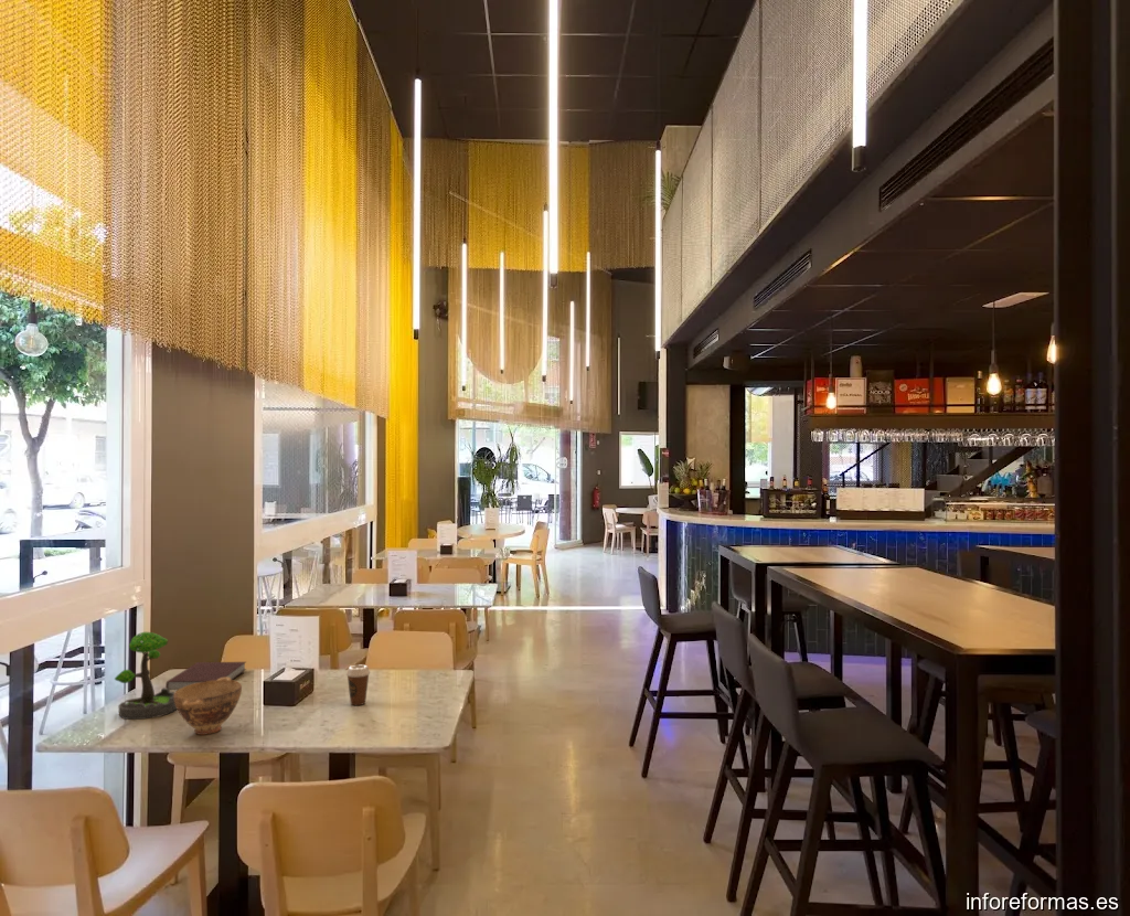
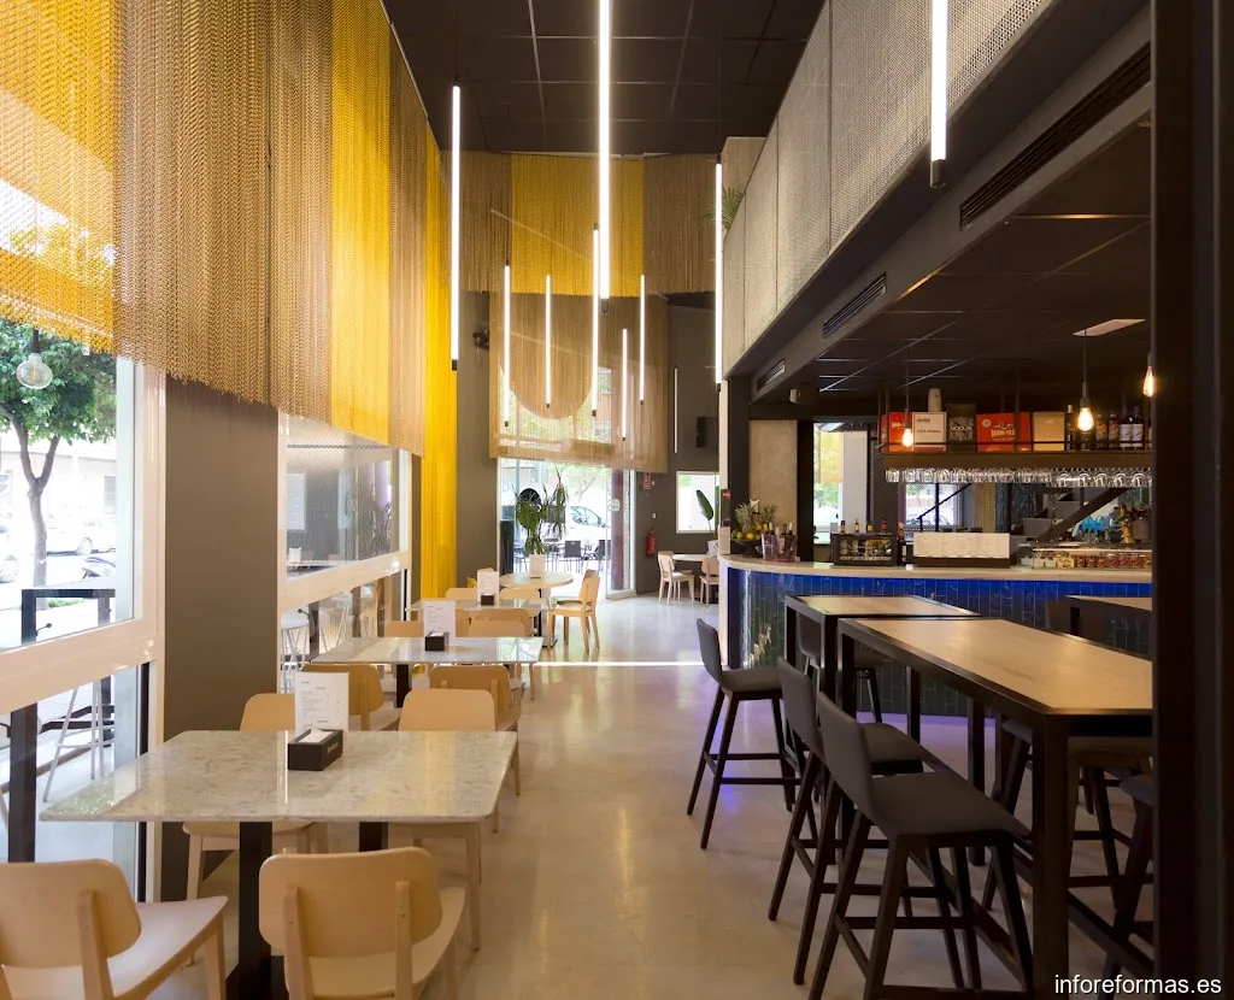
- bowl (207, 709)
- coffee cup (358, 684)
- notebook (207, 674)
- plant (147, 671)
